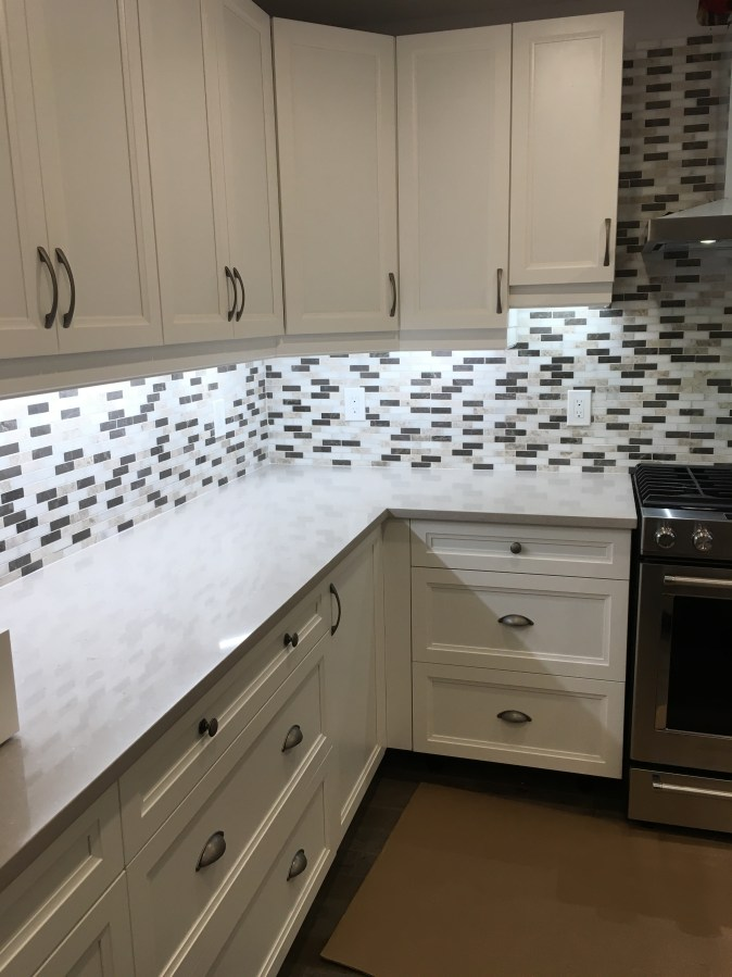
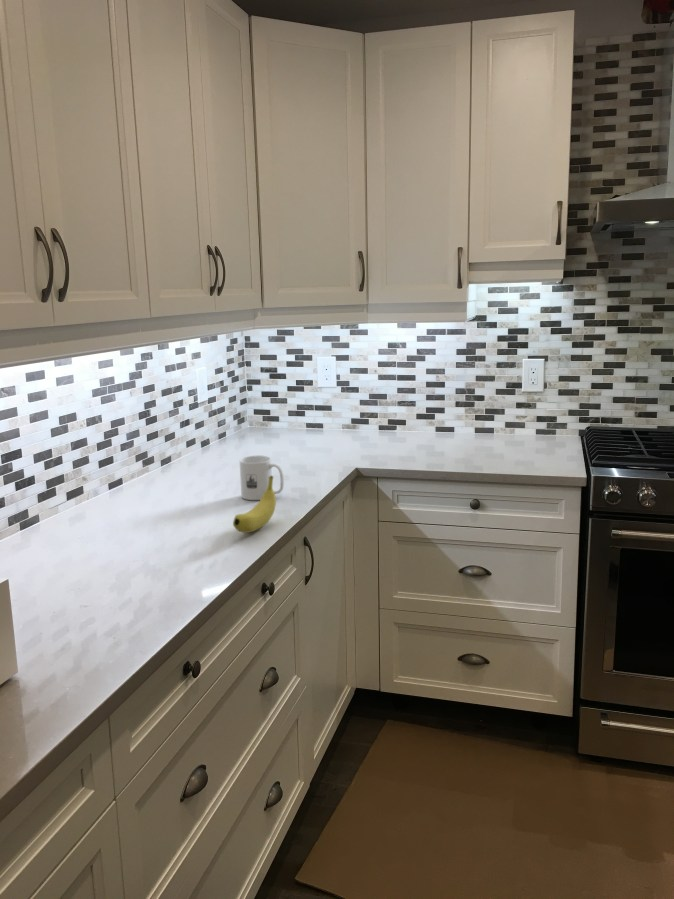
+ fruit (255, 507)
+ mug (262, 477)
